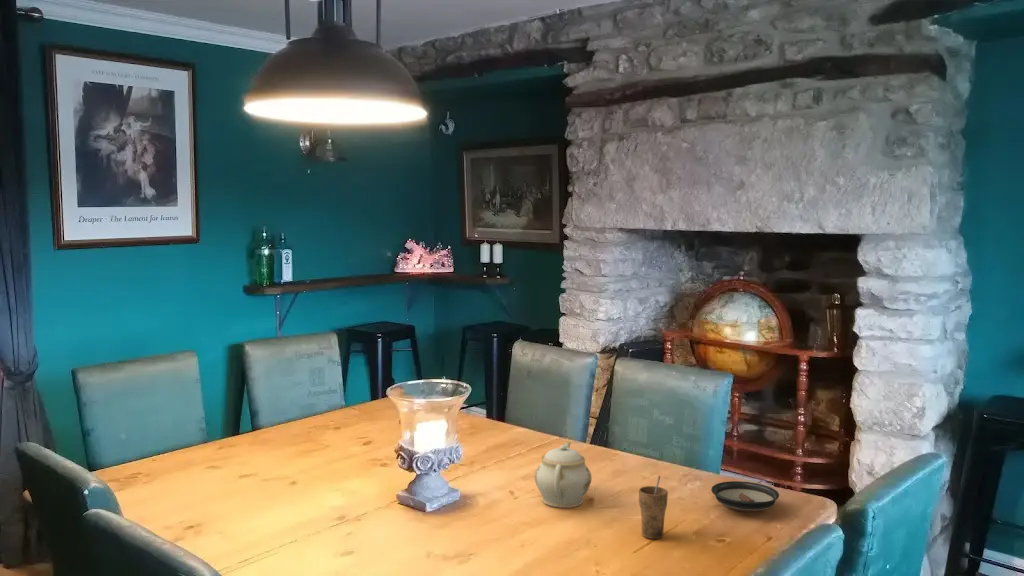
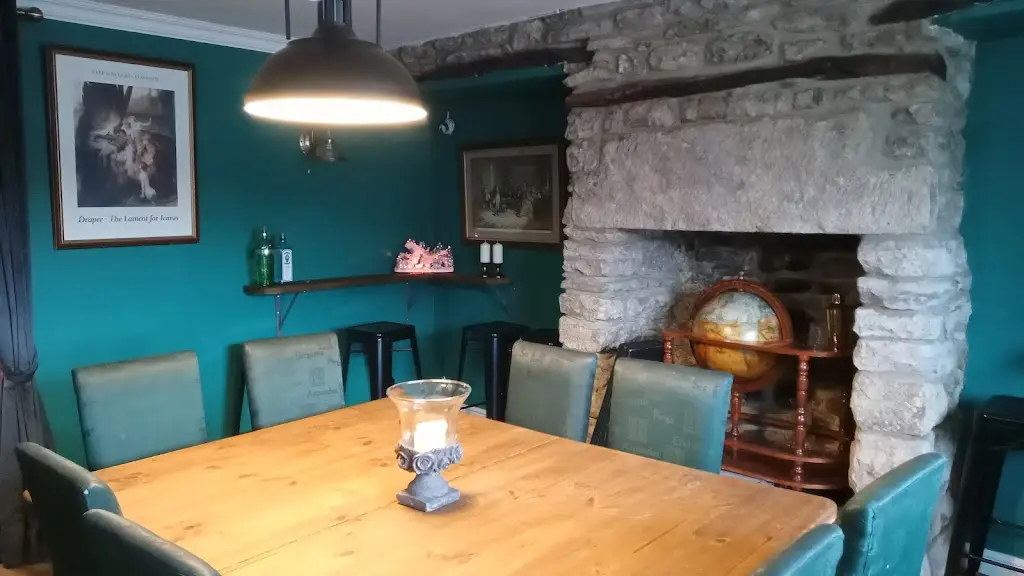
- teapot (562, 473)
- cup (653, 507)
- saucer (744, 499)
